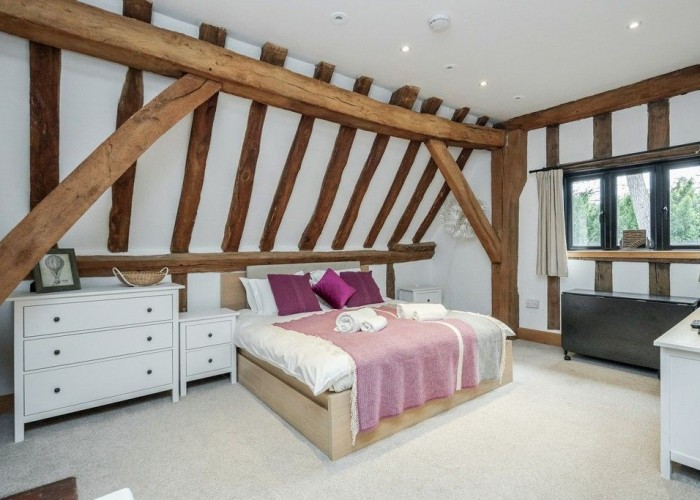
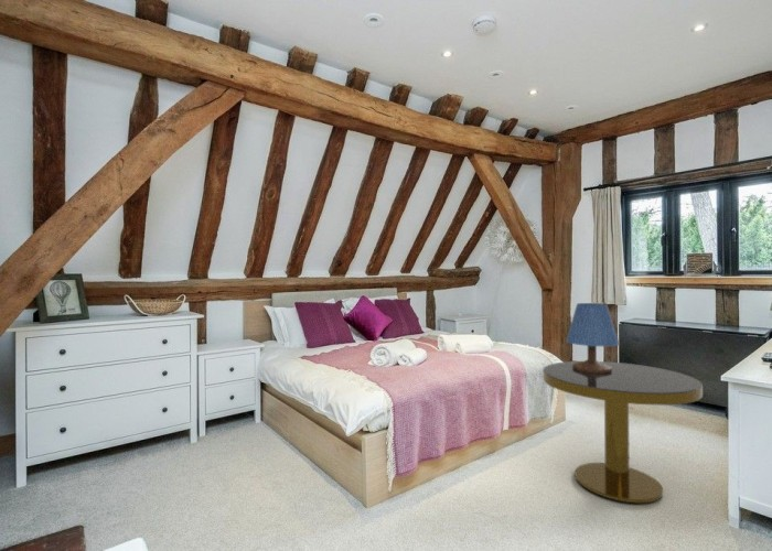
+ side table (616, 429)
+ table lamp (591, 336)
